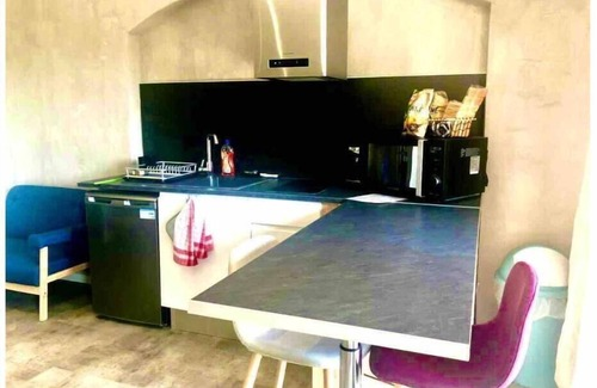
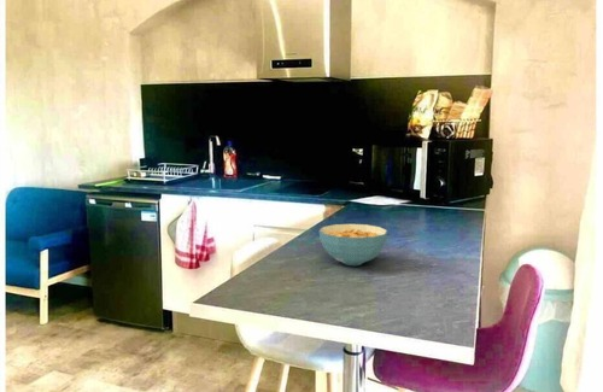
+ cereal bowl (352, 246)
